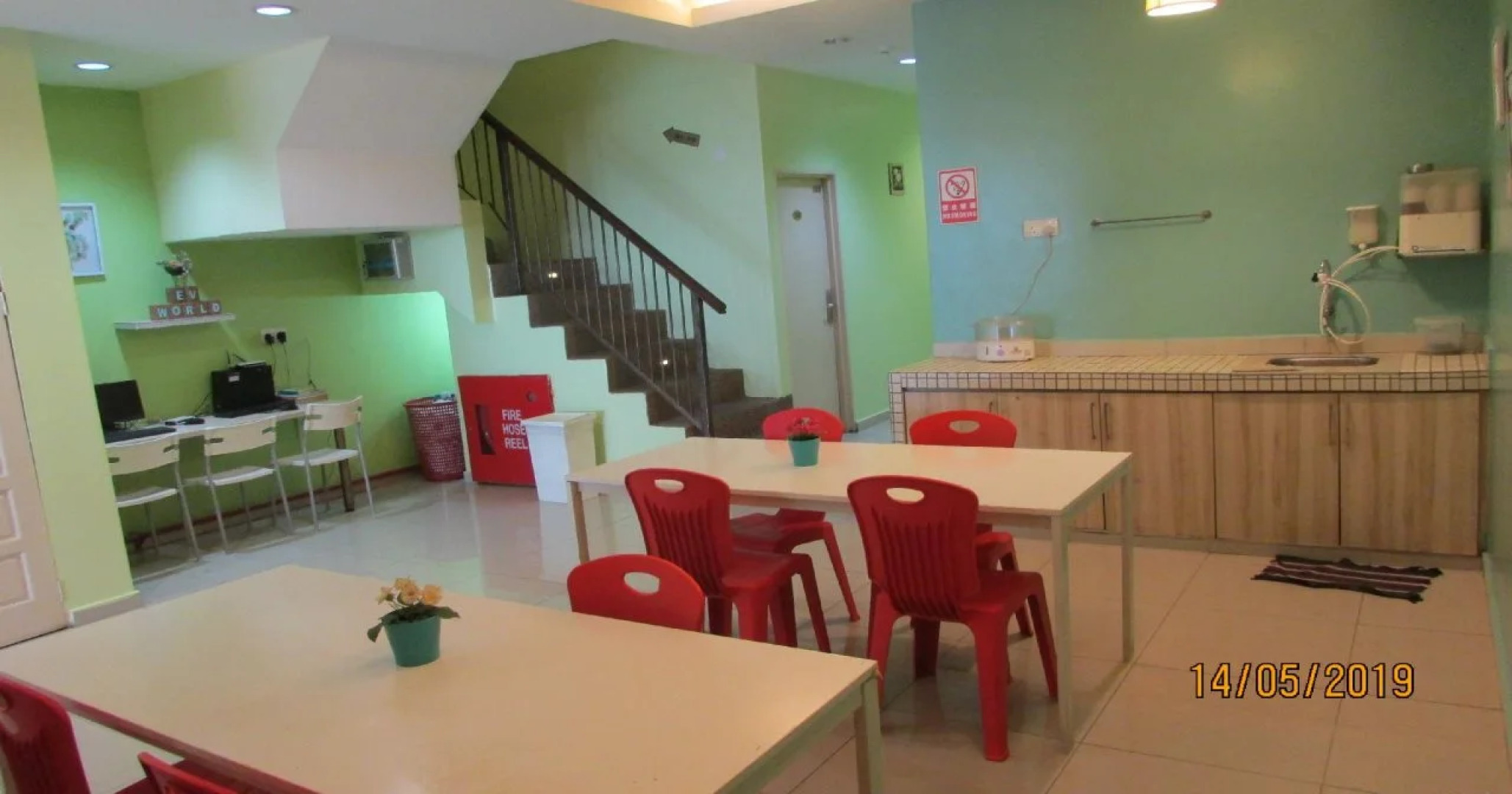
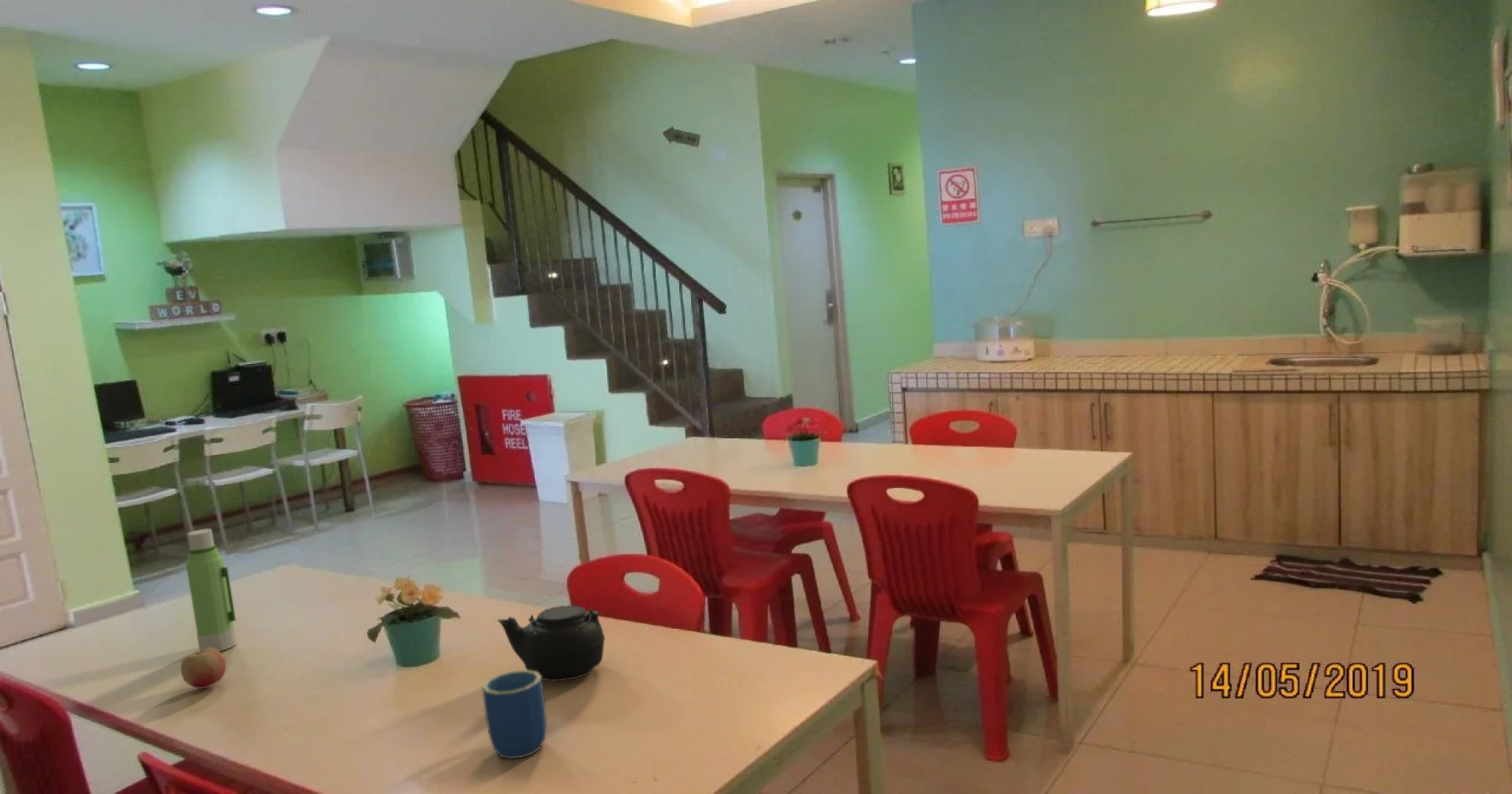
+ mug (514, 712)
+ fruit (204, 668)
+ teapot (553, 643)
+ water bottle (209, 590)
